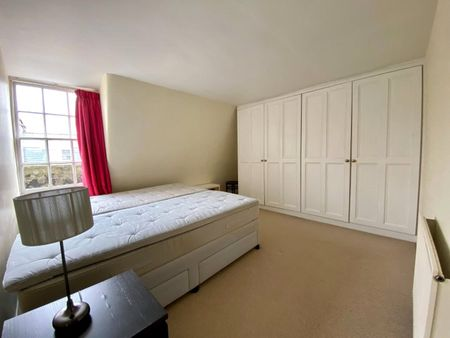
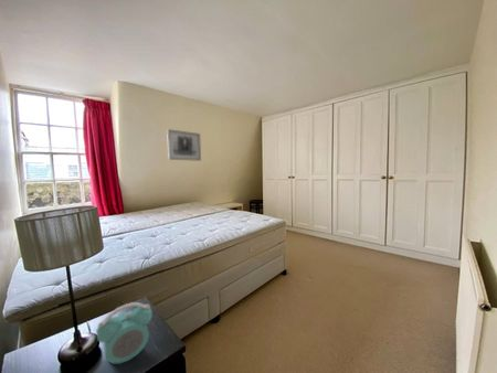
+ wall art (184, 146)
+ alarm clock (126, 329)
